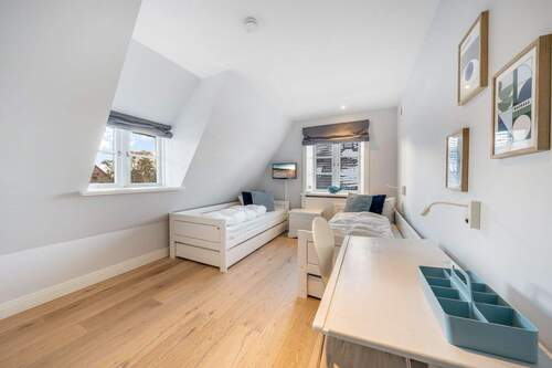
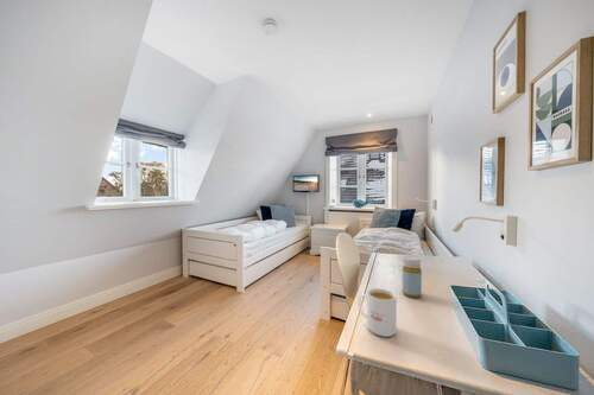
+ bottle (411, 275)
+ mug (375, 308)
